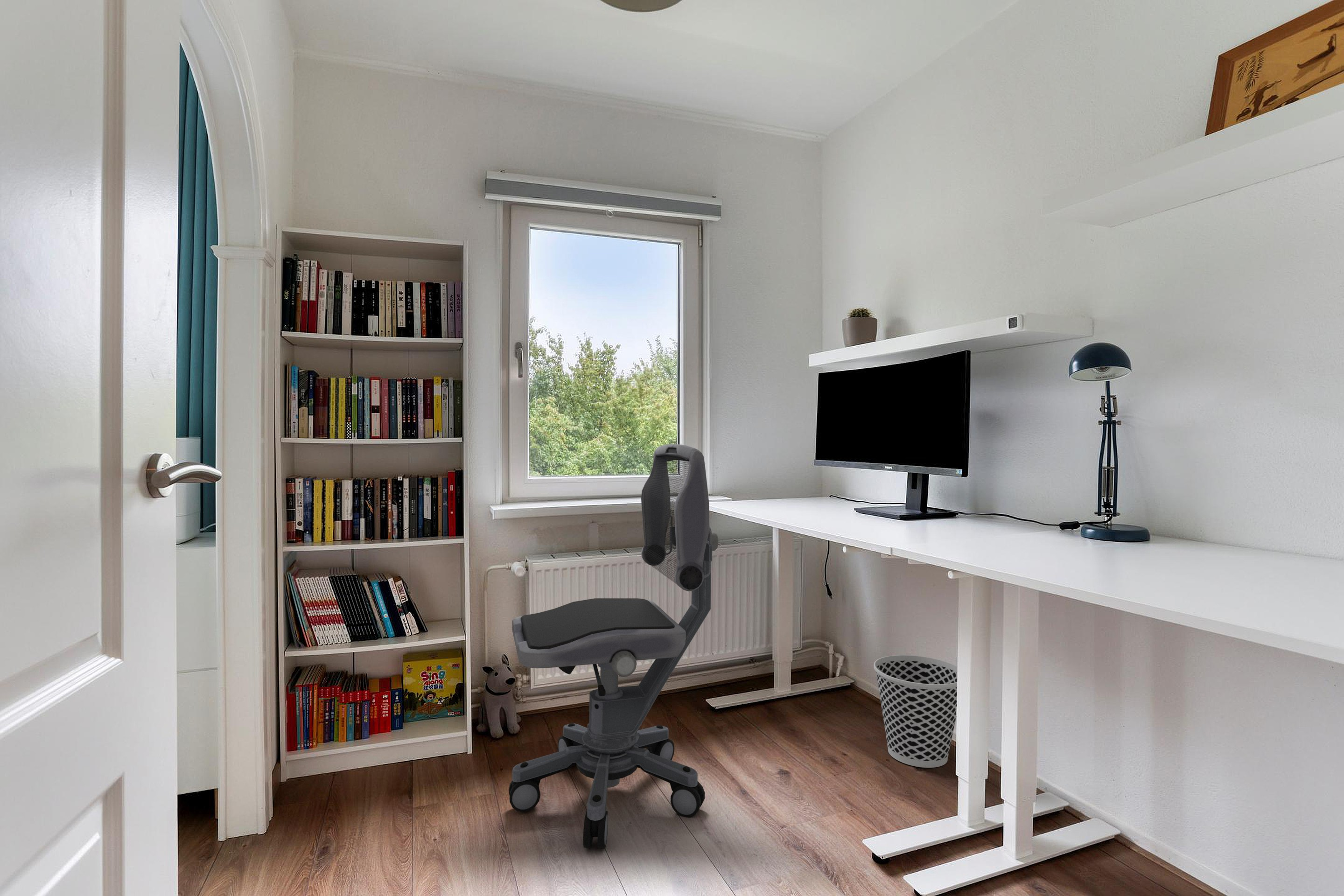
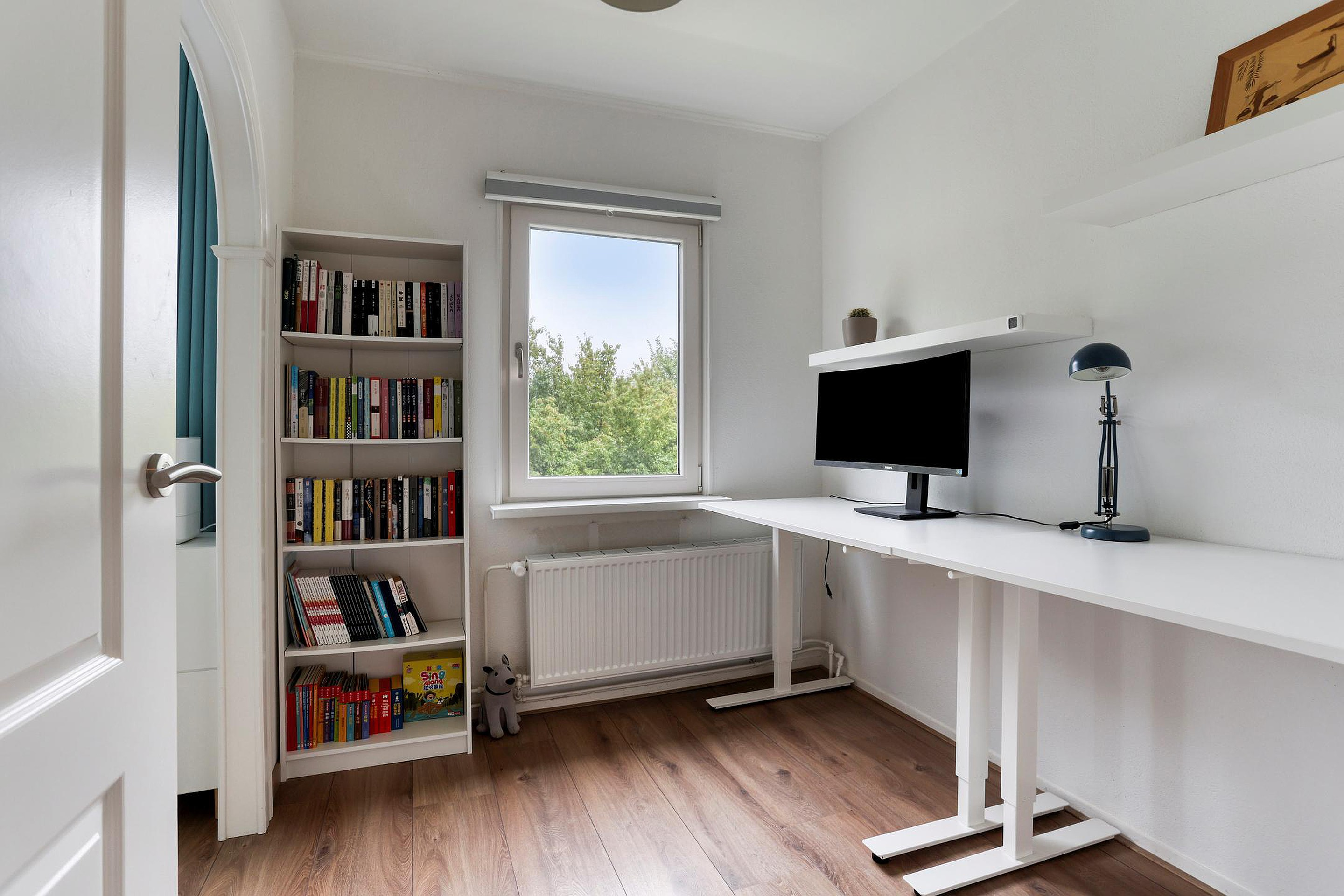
- office chair (617, 619)
- wastebasket (918, 711)
